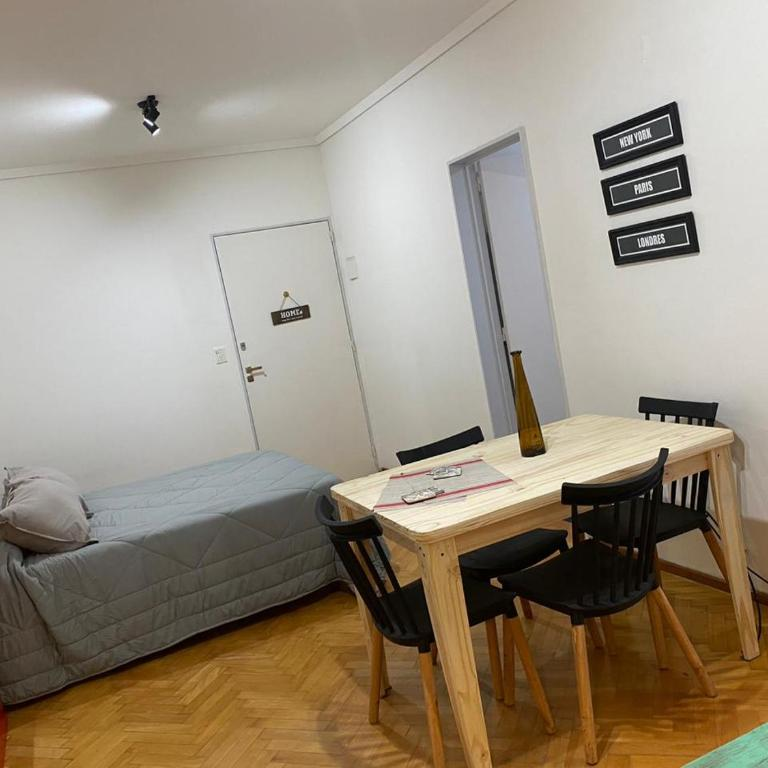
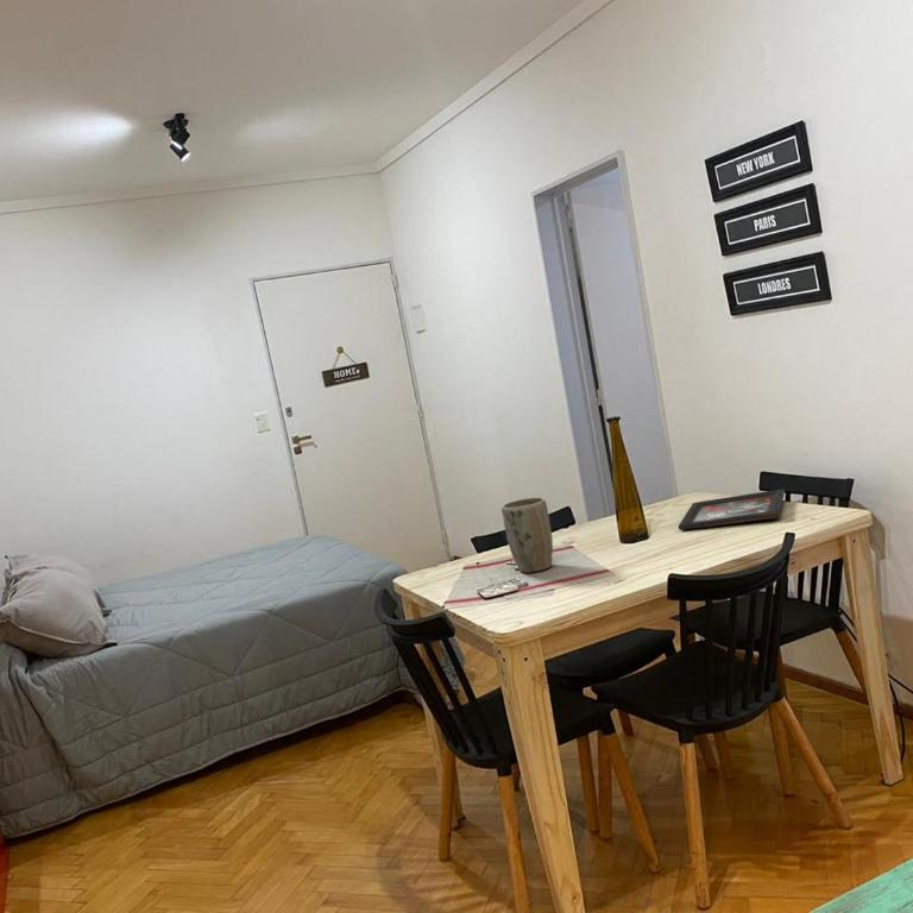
+ decorative tray (732, 509)
+ plant pot (529, 535)
